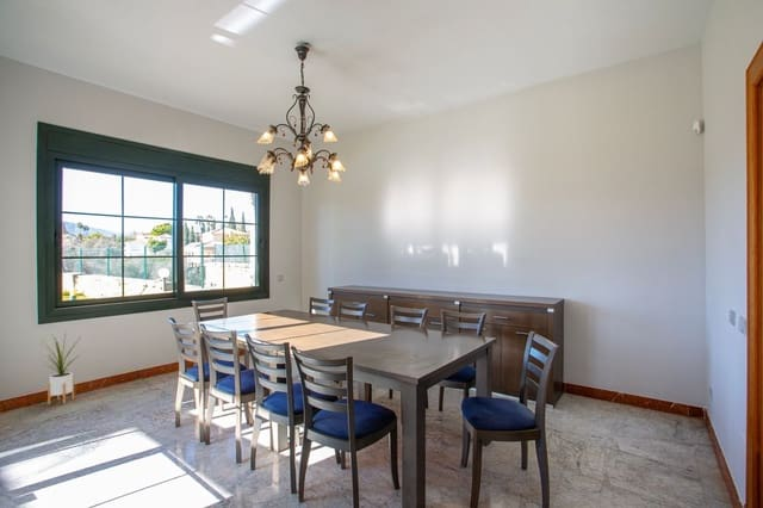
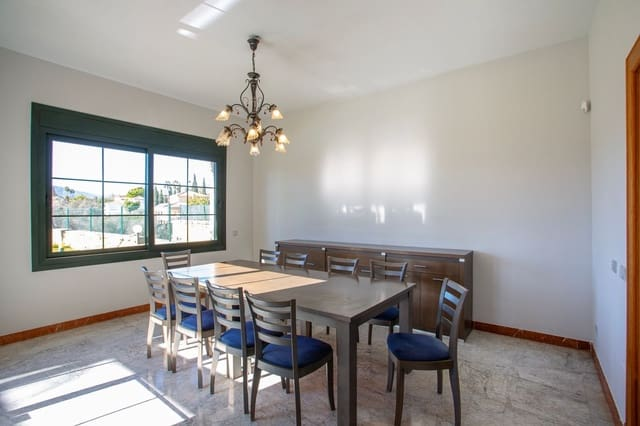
- house plant (61, 366)
